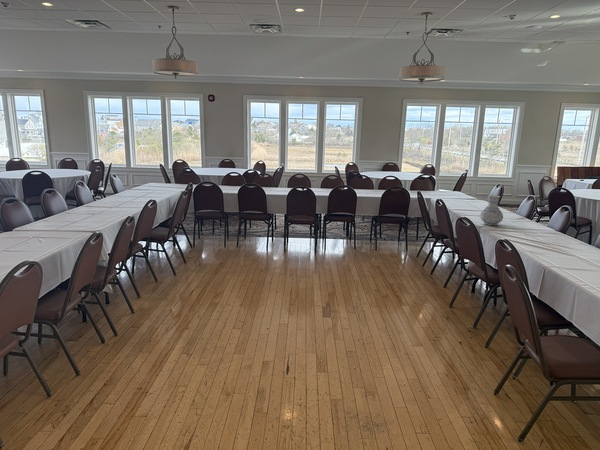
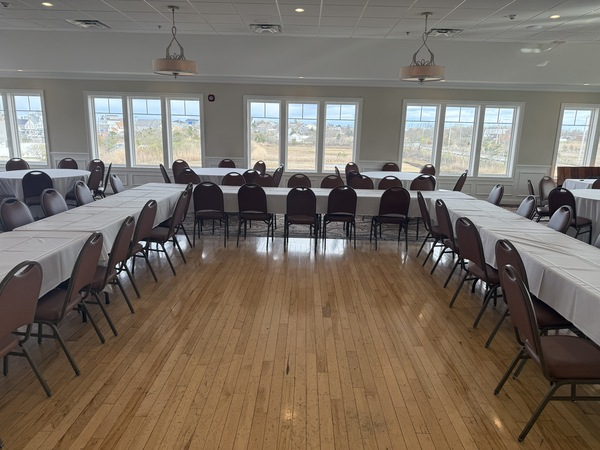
- vase (492, 210)
